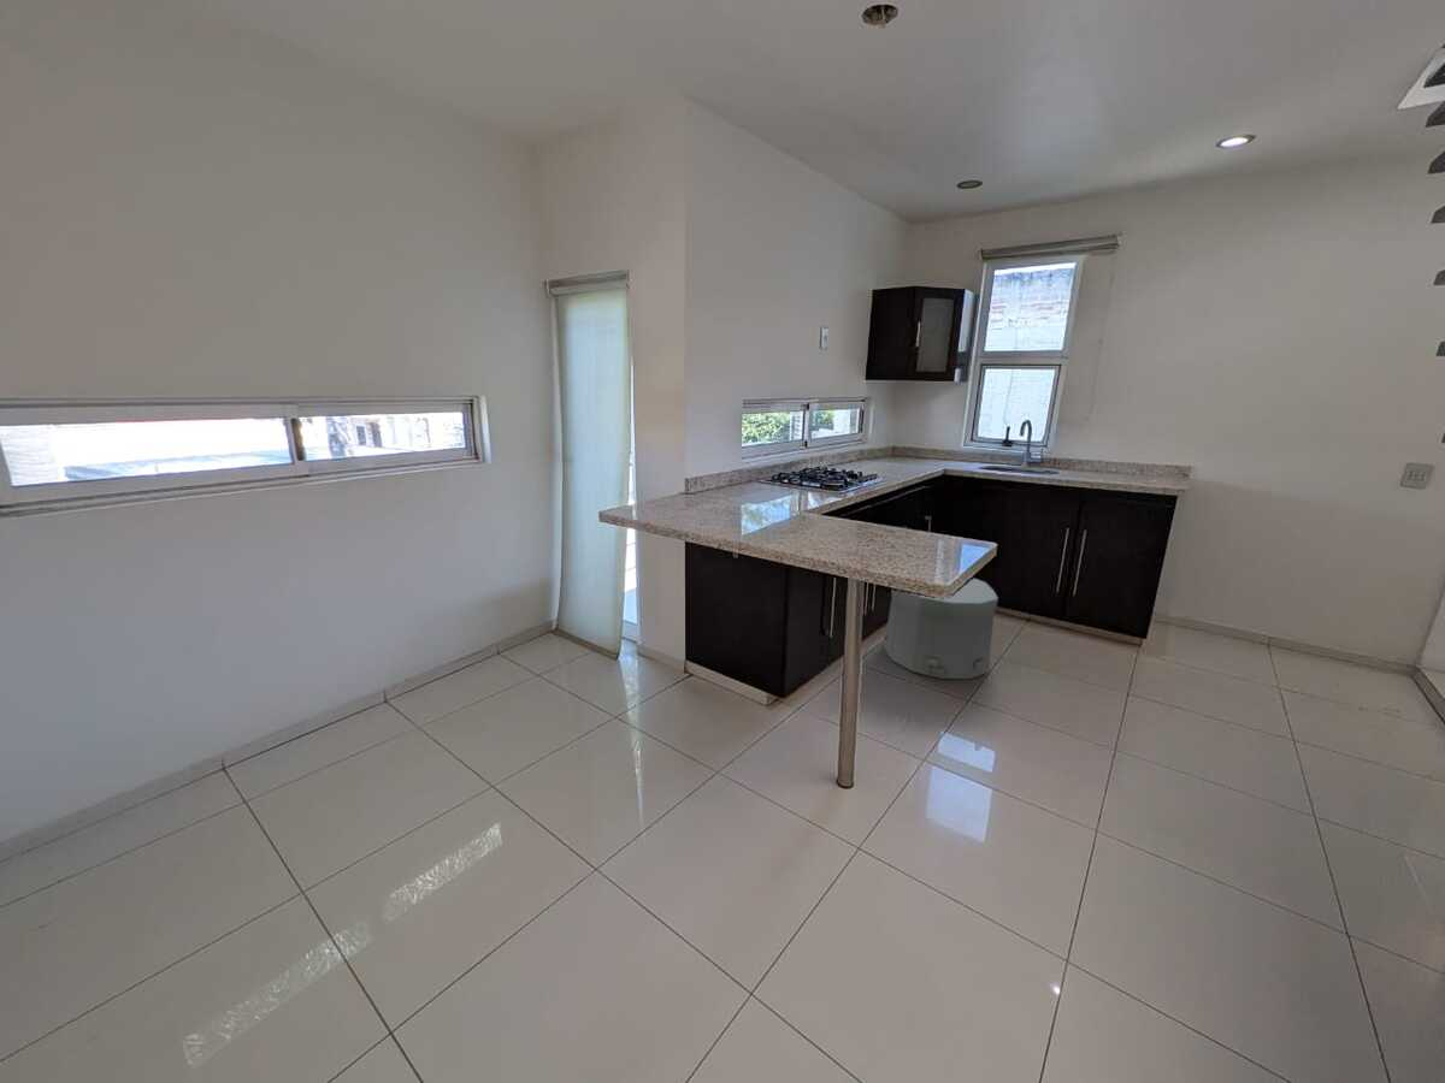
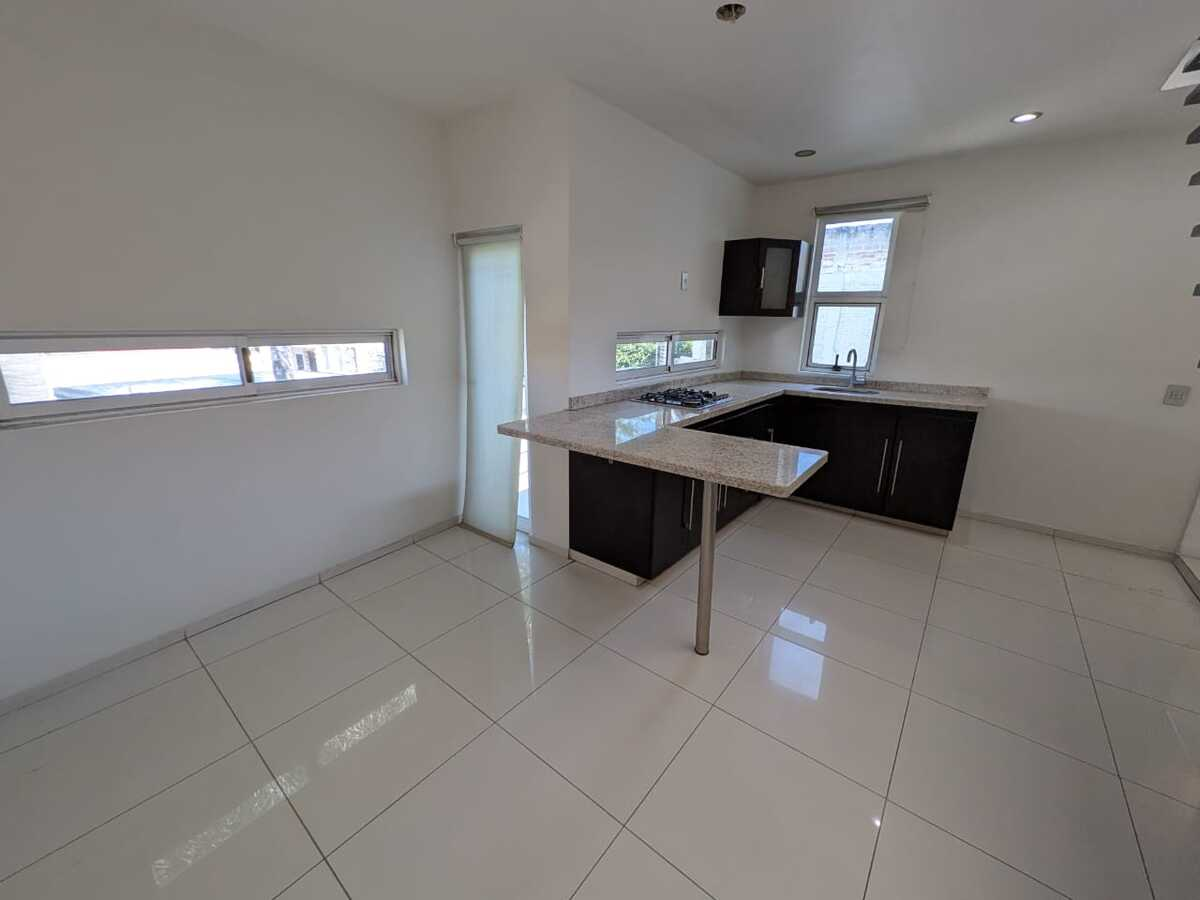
- trash can (939, 620)
